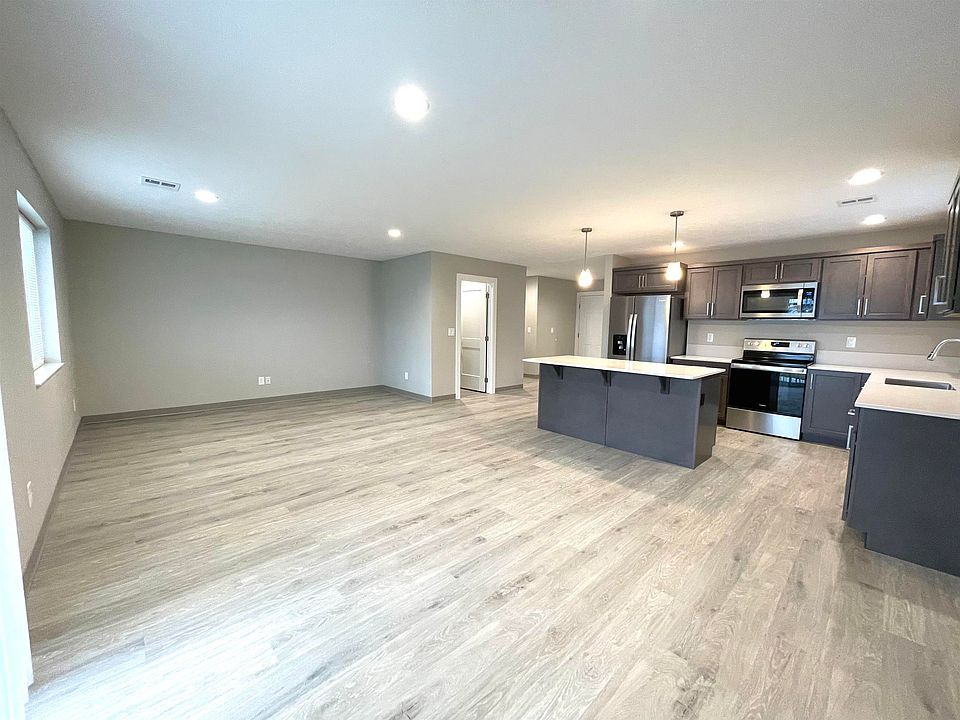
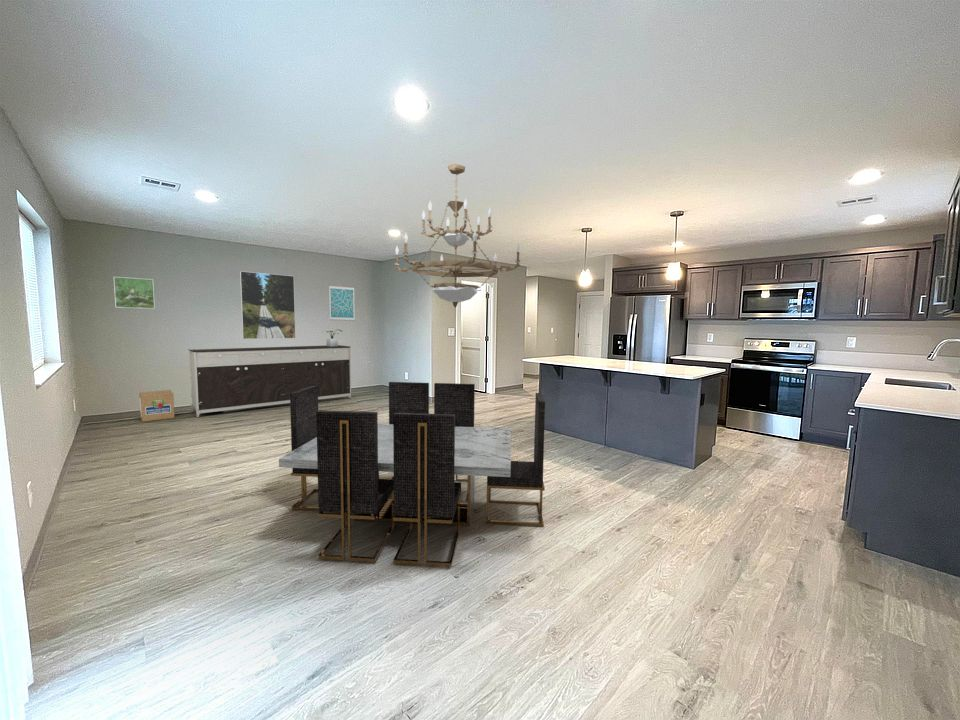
+ dining table (415, 454)
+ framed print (134, 293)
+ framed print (269, 306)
+ chandelier (455, 238)
+ wall art (342, 303)
+ cardboard box (156, 404)
+ sideboard (277, 376)
+ potted plant (332, 337)
